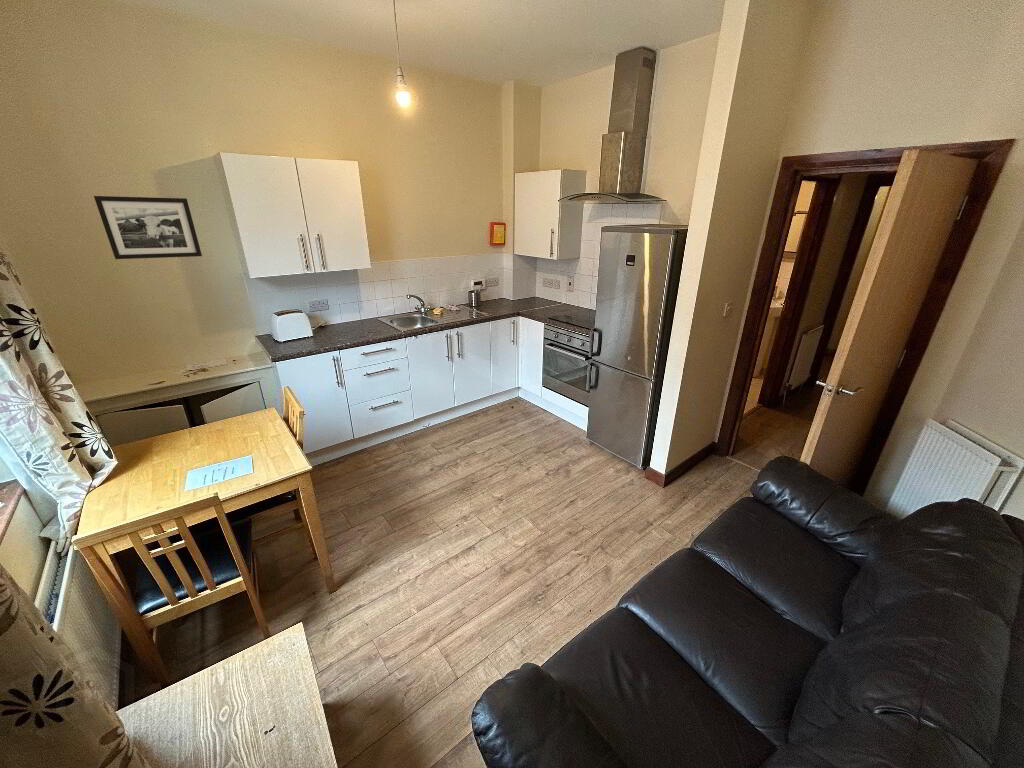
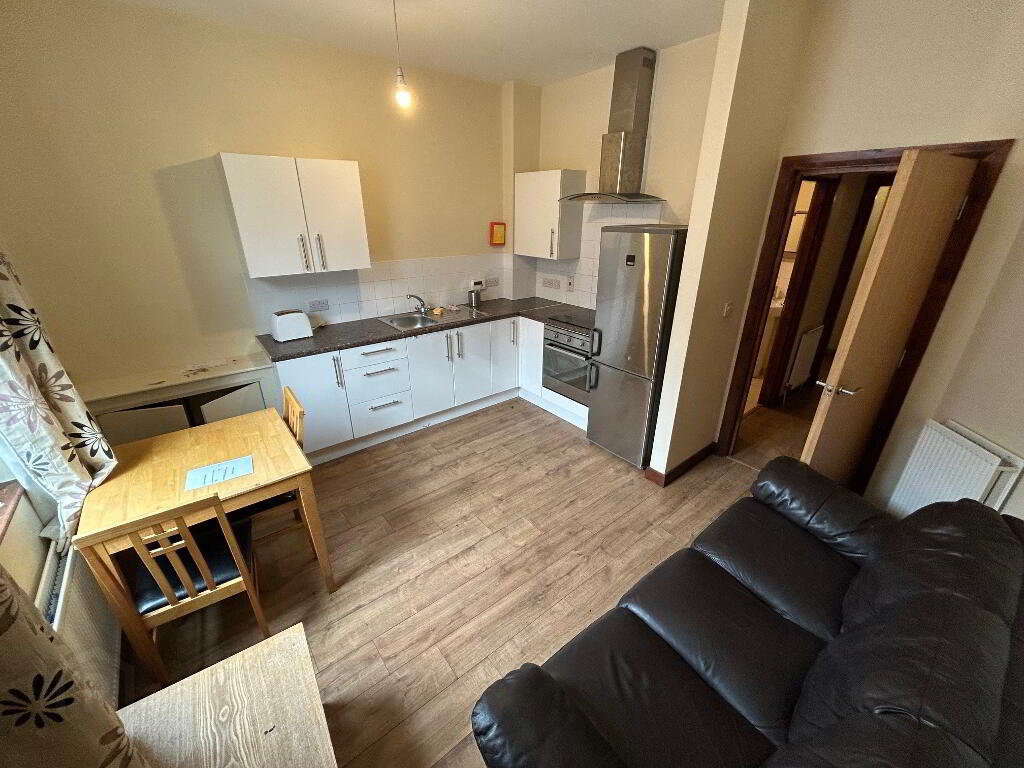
- picture frame (151, 228)
